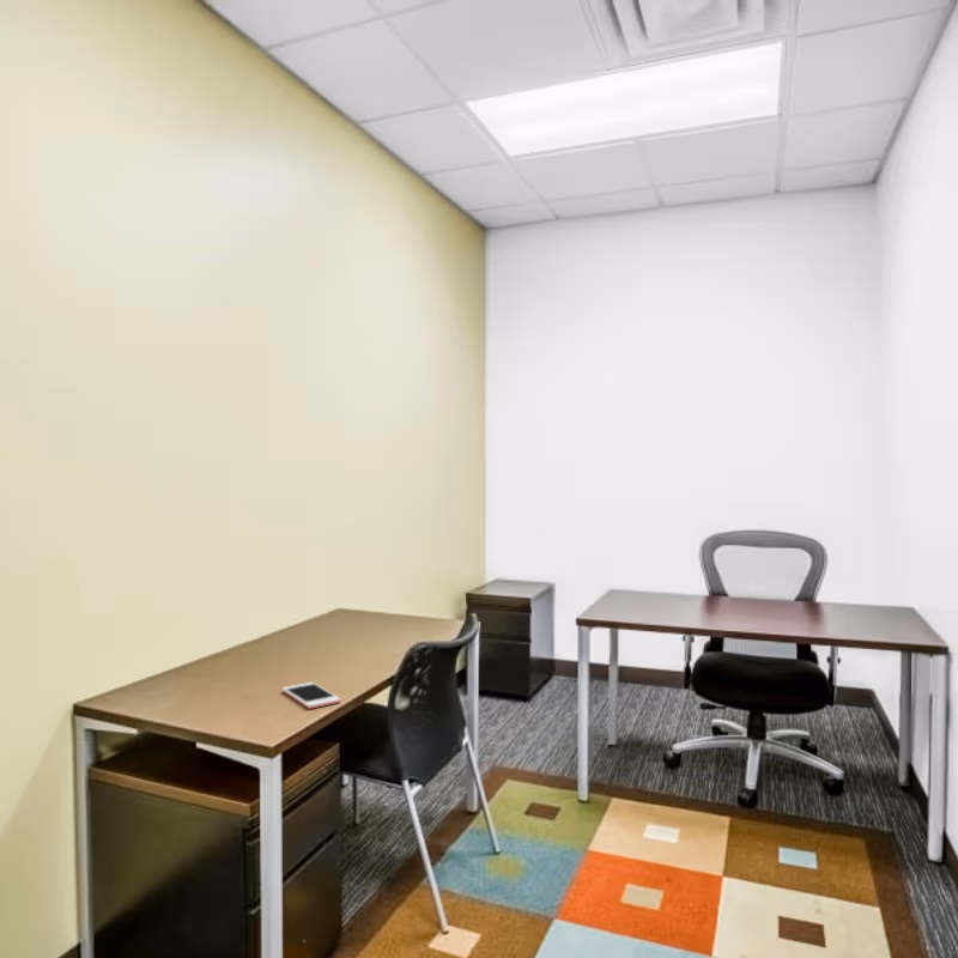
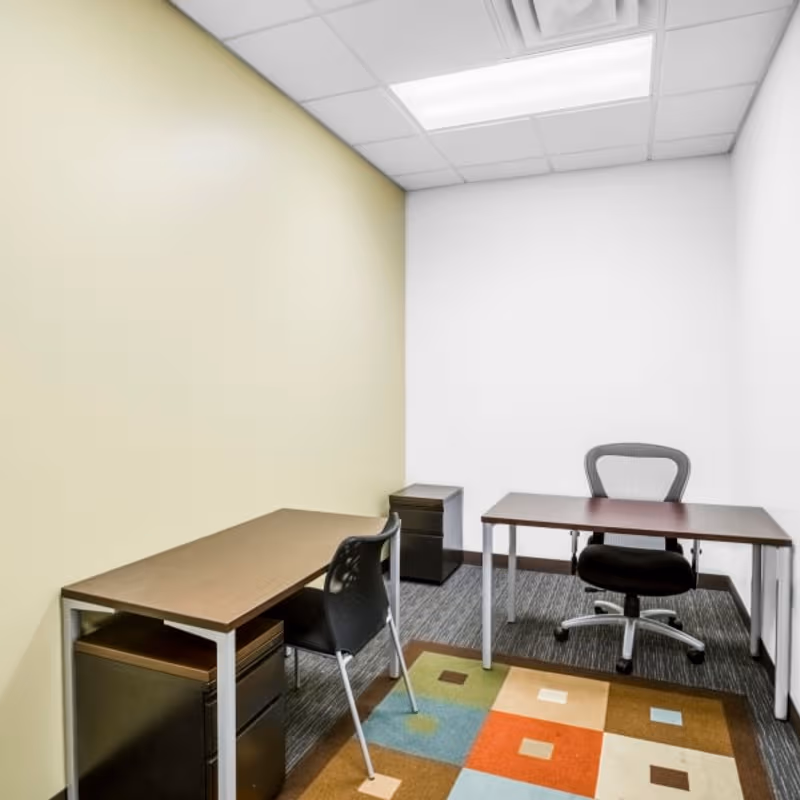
- cell phone (310, 695)
